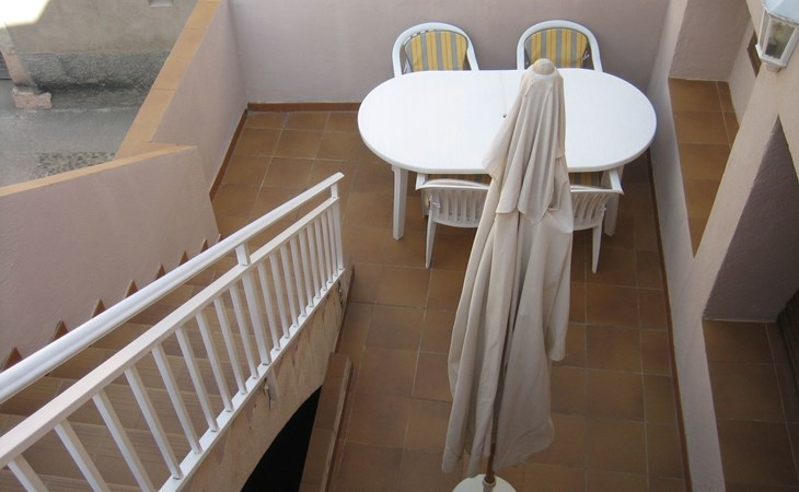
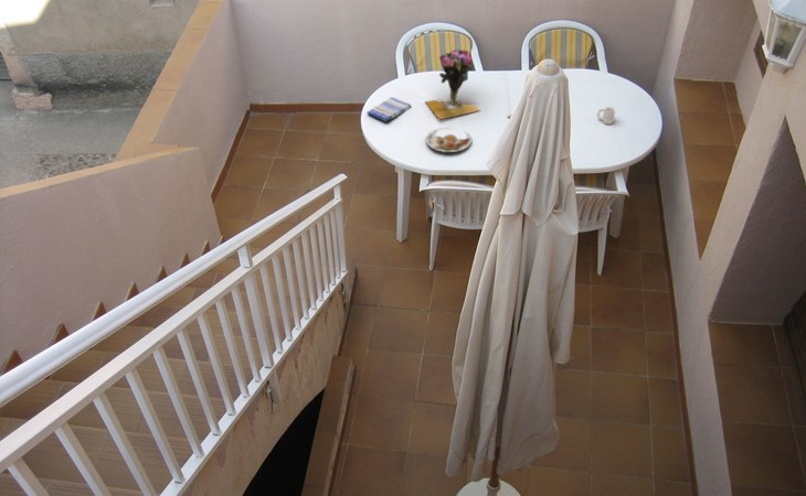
+ cup (605, 115)
+ dish towel (389, 108)
+ plate (448, 140)
+ vase (453, 80)
